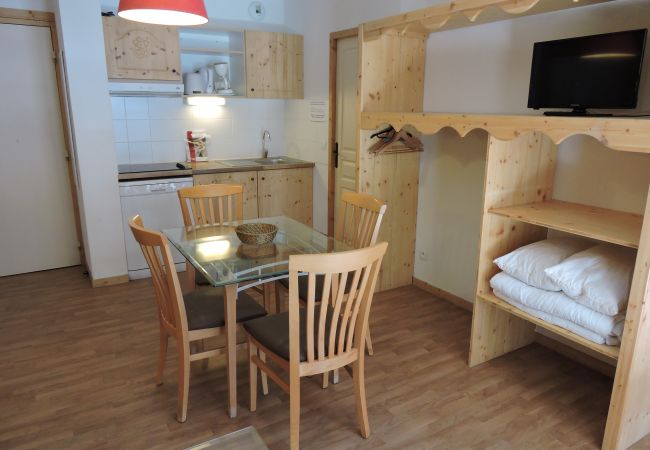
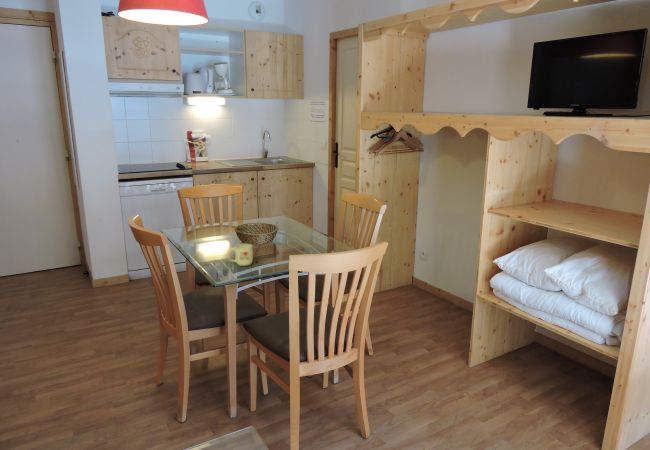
+ mug (240, 255)
